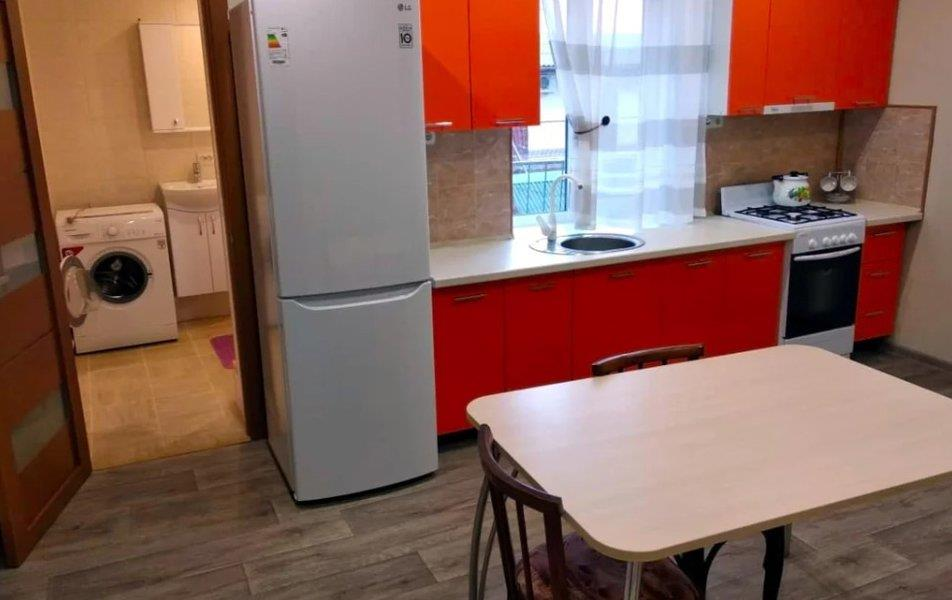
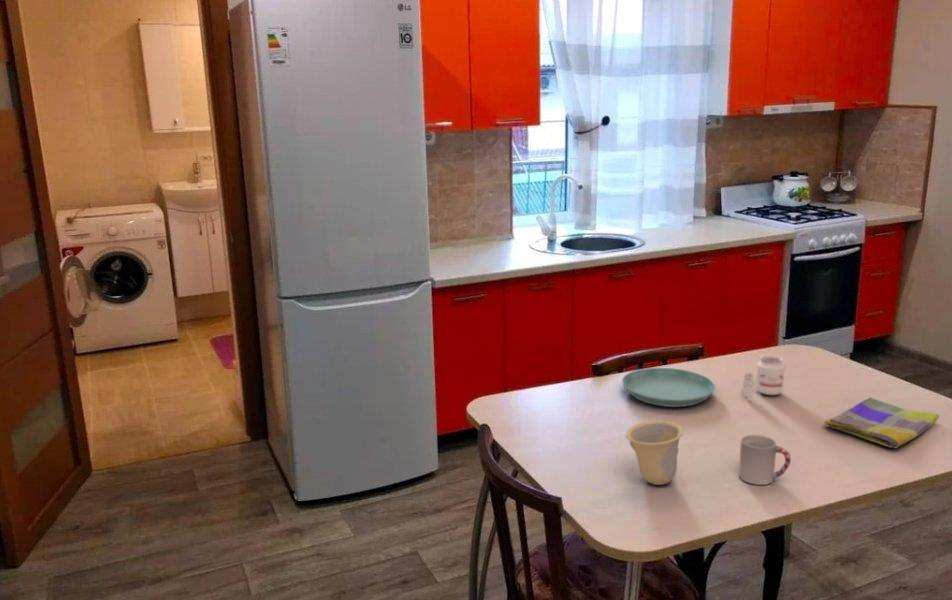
+ cup (764, 460)
+ dish towel (882, 420)
+ cup (653, 454)
+ candle (764, 377)
+ saucer (667, 388)
